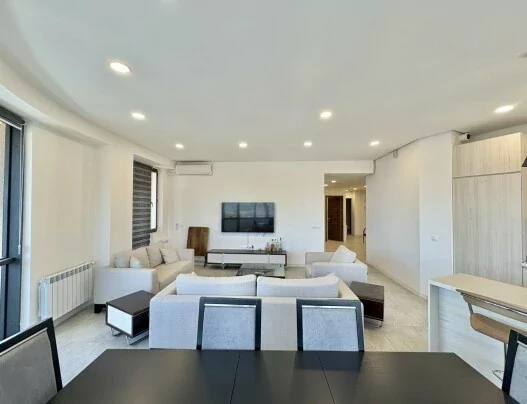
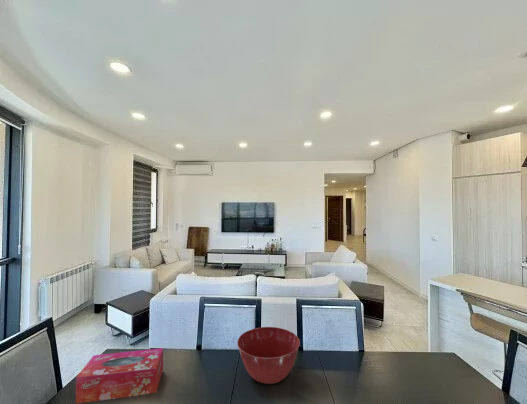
+ mixing bowl (268, 357)
+ tissue box (123, 373)
